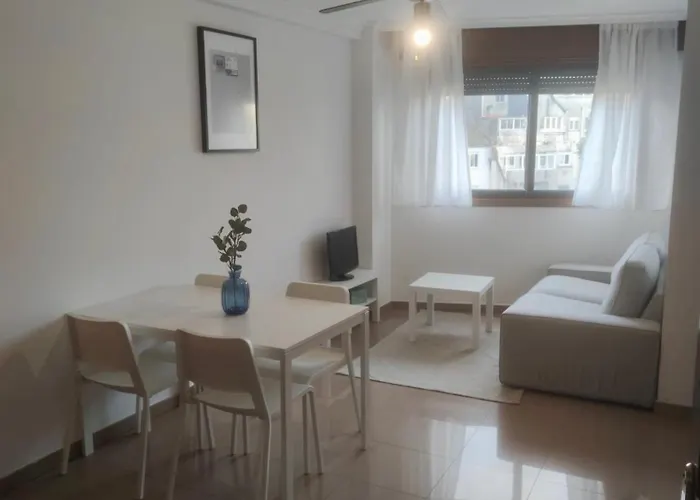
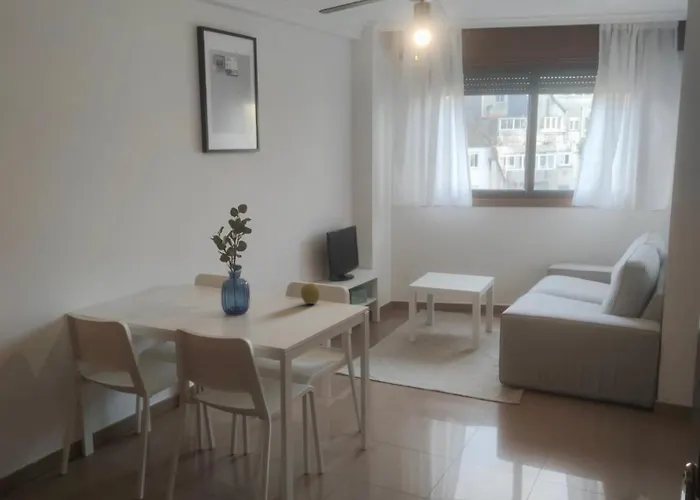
+ fruit (310, 293)
